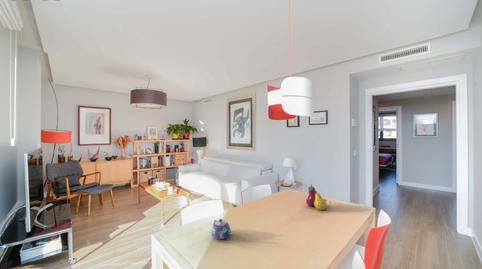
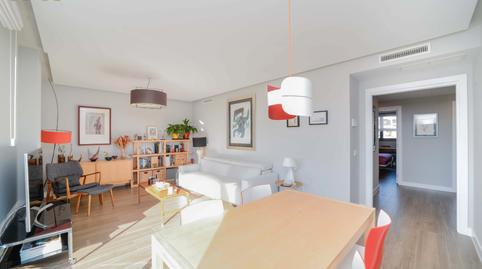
- teapot (221, 228)
- fruit (318, 195)
